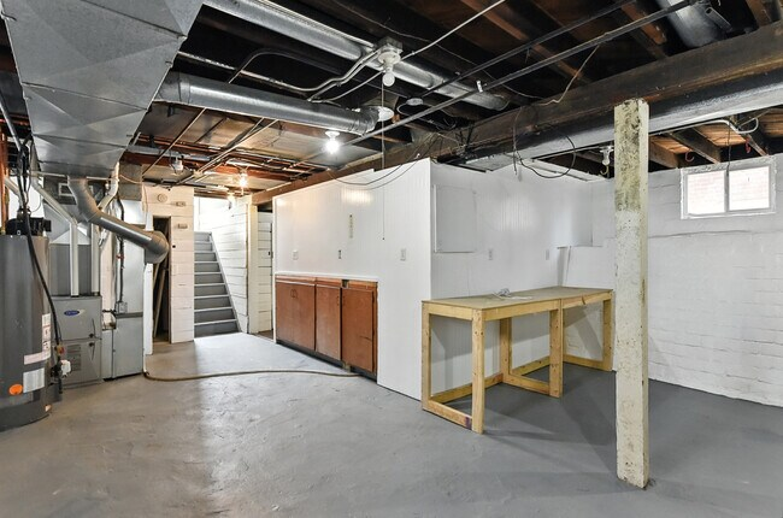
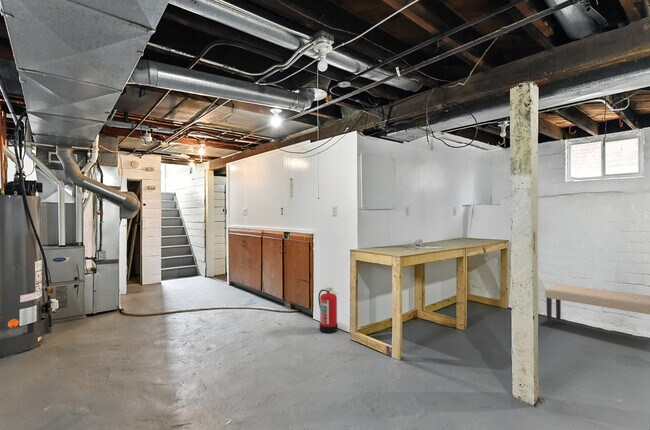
+ fire extinguisher (328, 307)
+ bench (603, 306)
